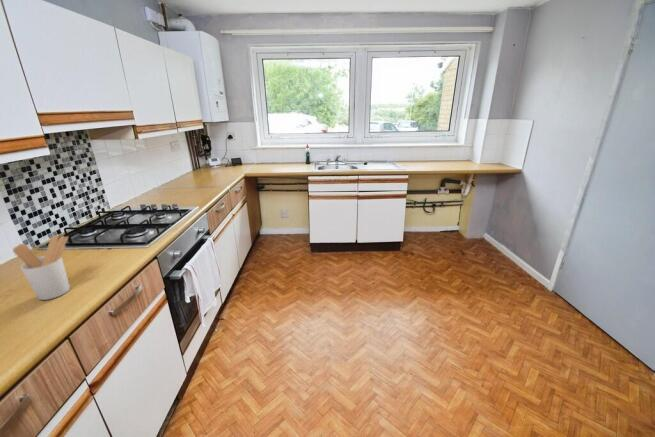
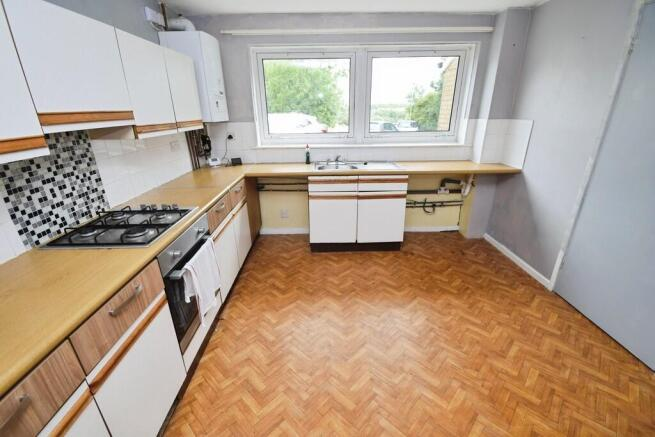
- utensil holder (51, 265)
